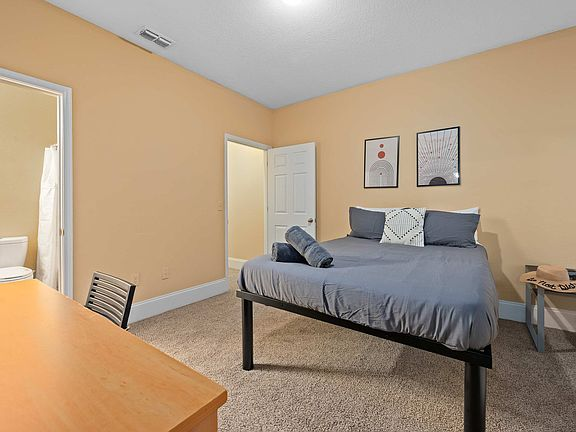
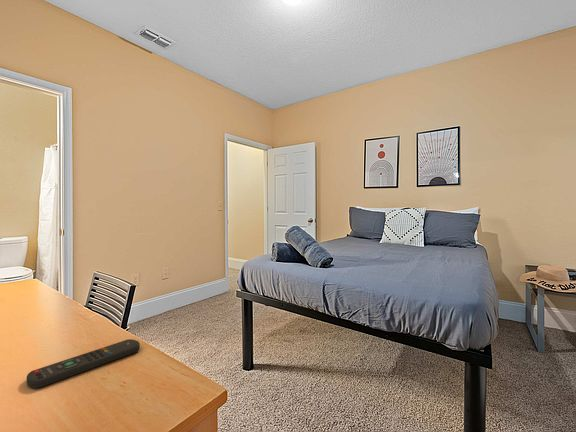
+ remote control (89, 359)
